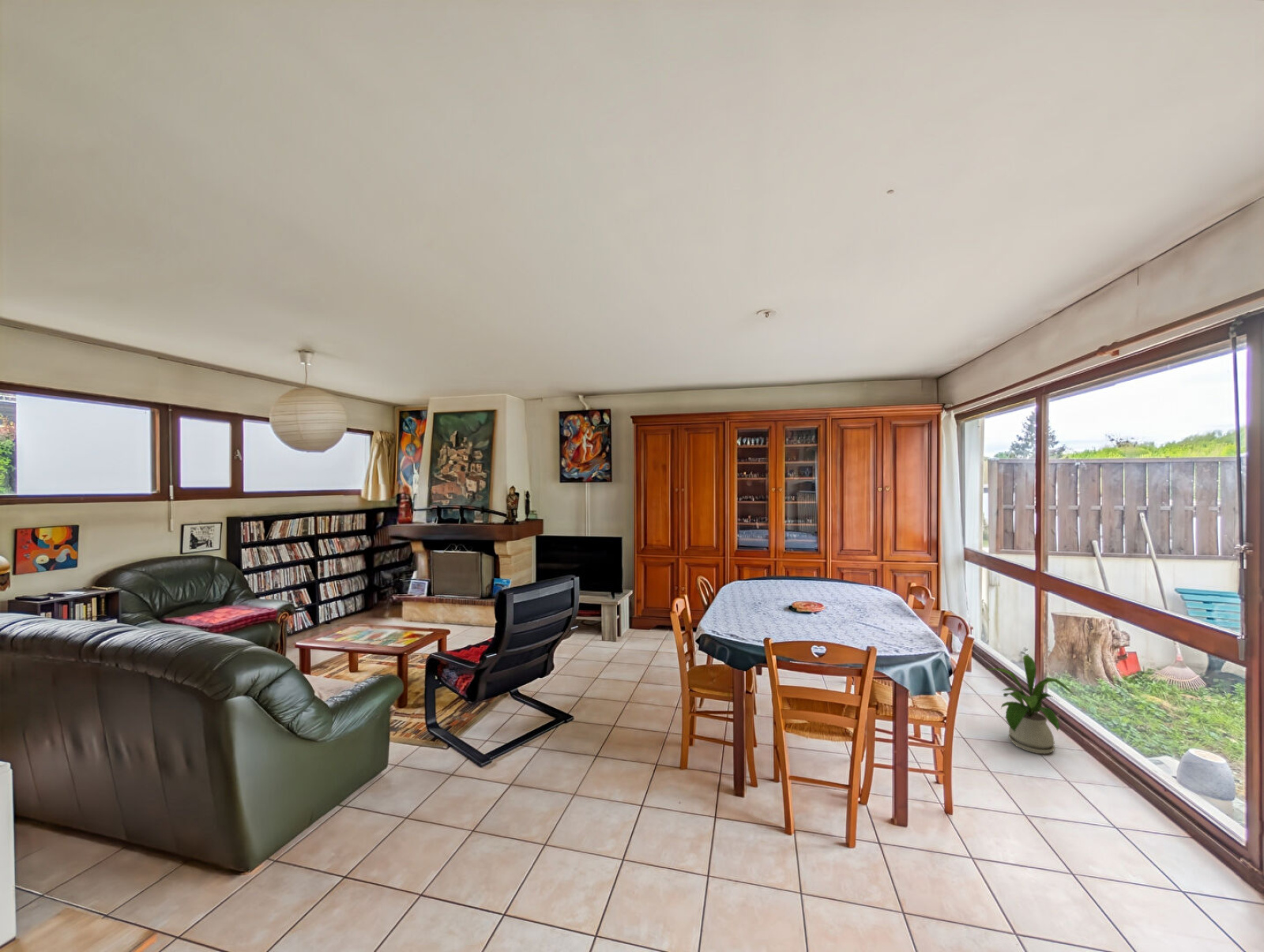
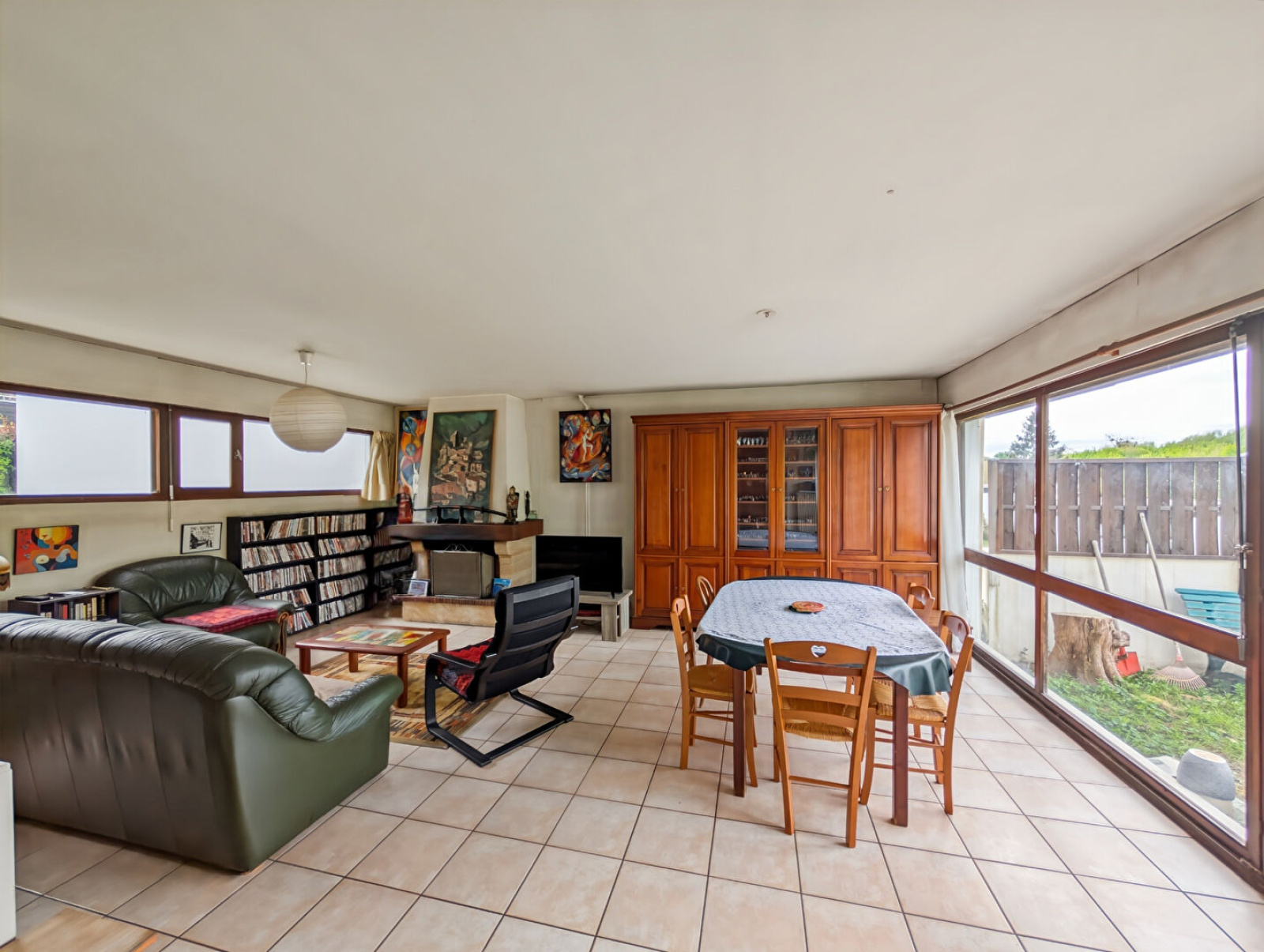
- house plant (1024, 706)
